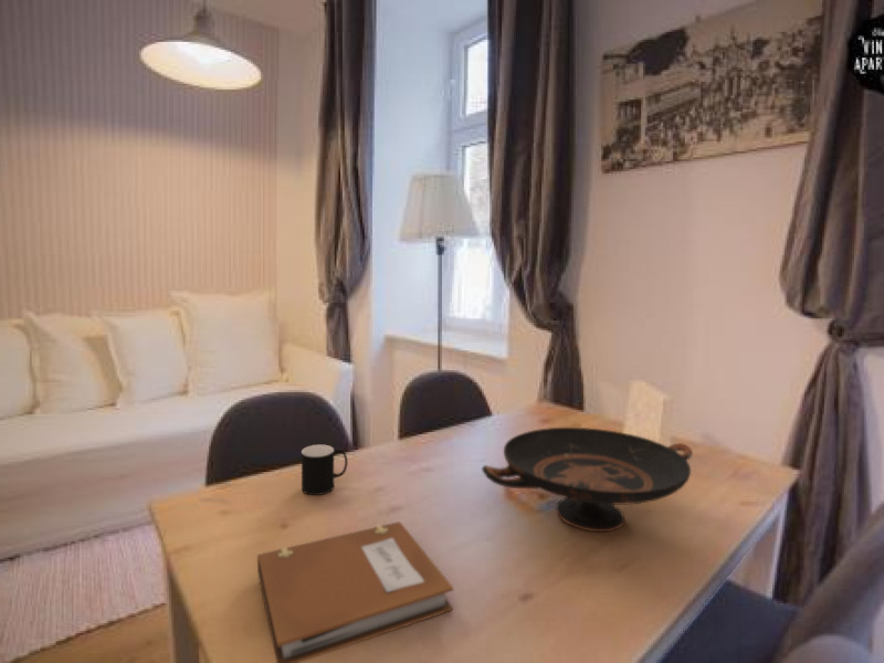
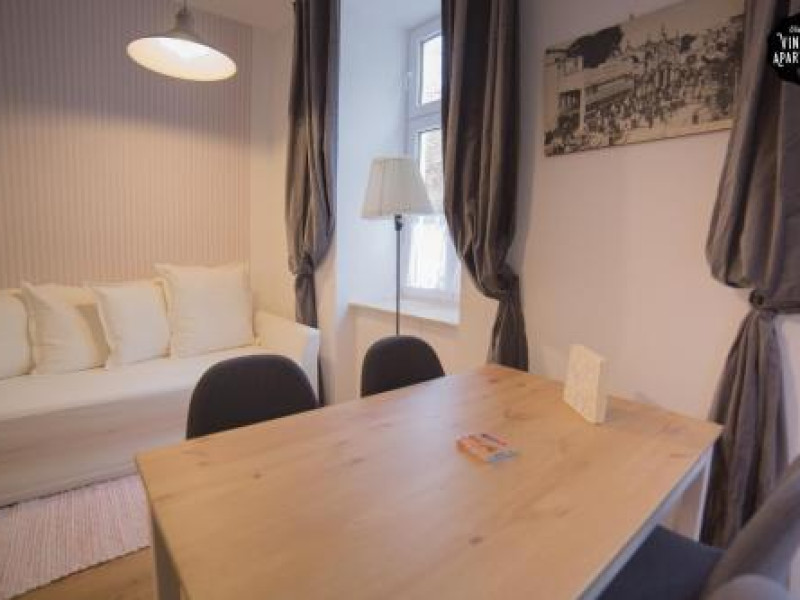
- decorative bowl (590, 482)
- cup (325, 467)
- notebook (354, 578)
